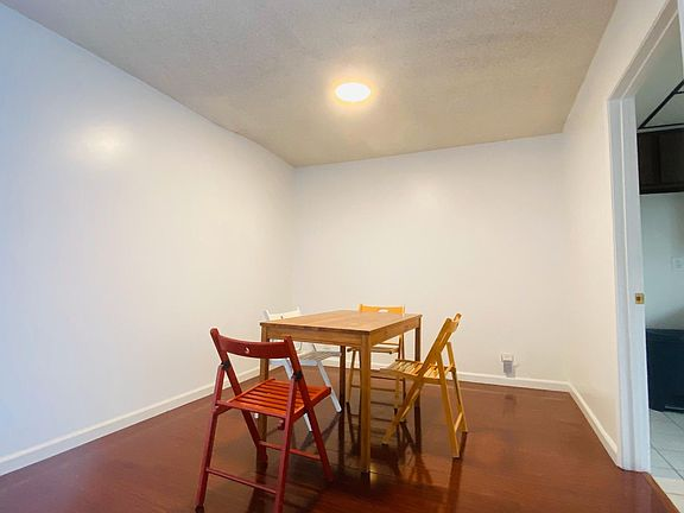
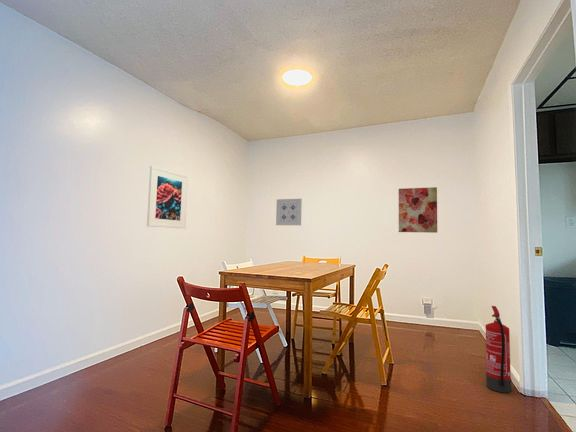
+ fire extinguisher (498, 348)
+ wall art (417, 210)
+ wall art (288, 212)
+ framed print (168, 199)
